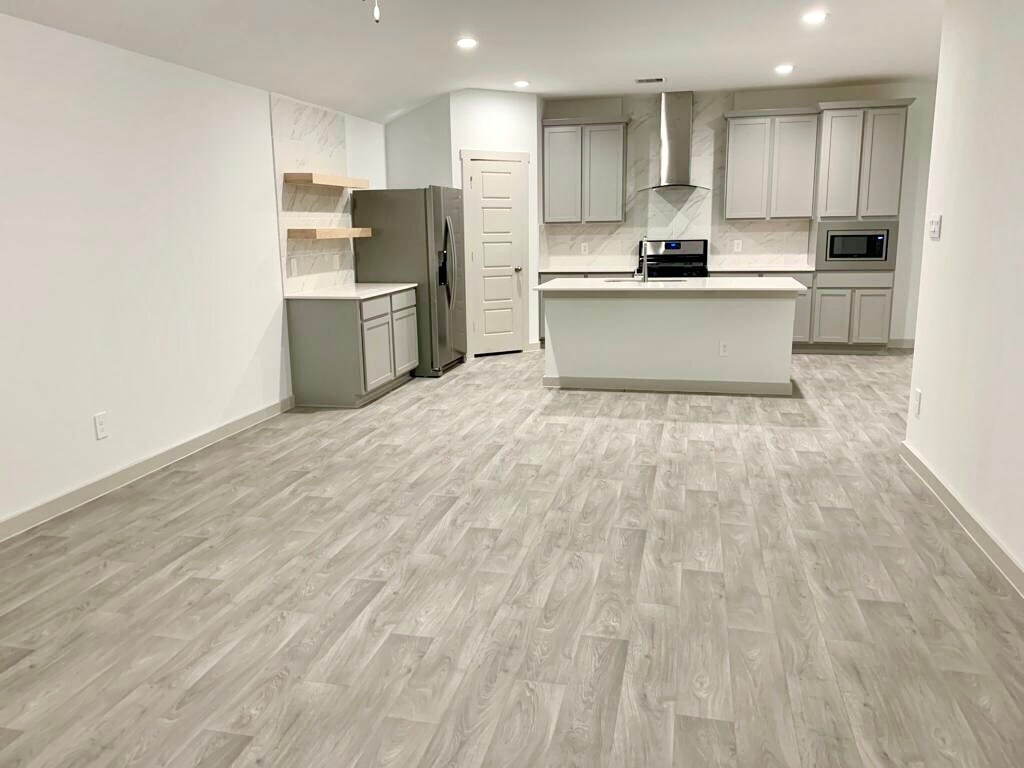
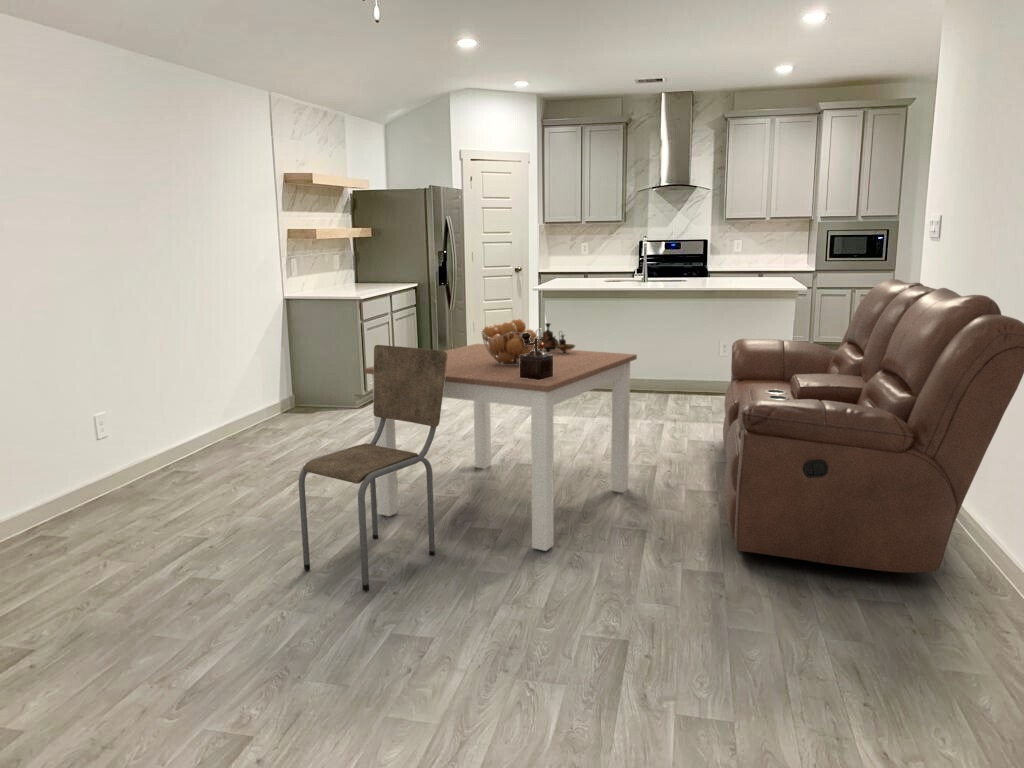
+ vase (555, 336)
+ dining chair (374, 458)
+ fruit basket (511, 341)
+ sofa (832, 392)
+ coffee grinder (532, 354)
+ dining table (490, 432)
